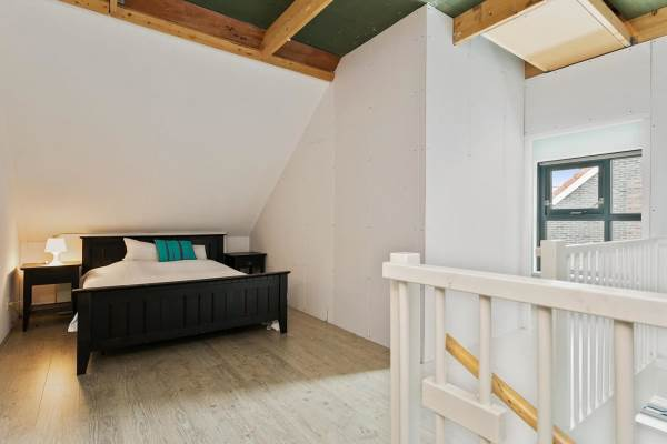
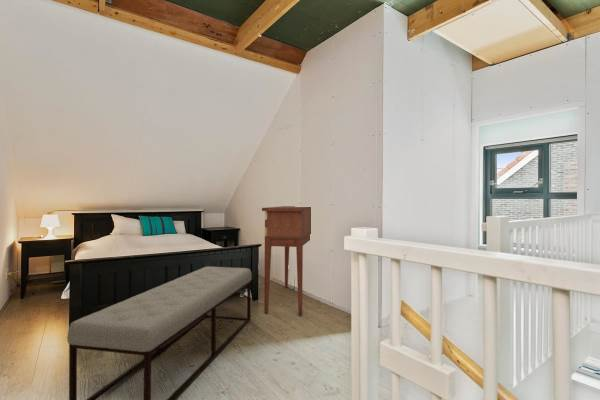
+ console table (288, 253)
+ bench (185, 320)
